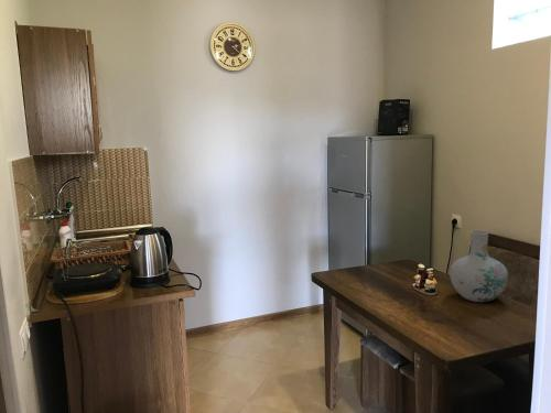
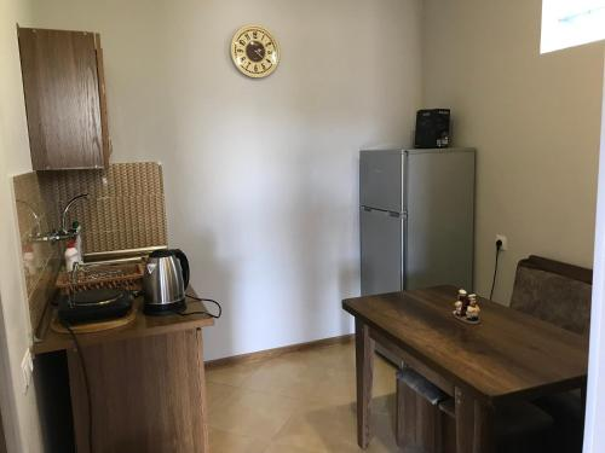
- vase (478, 264)
